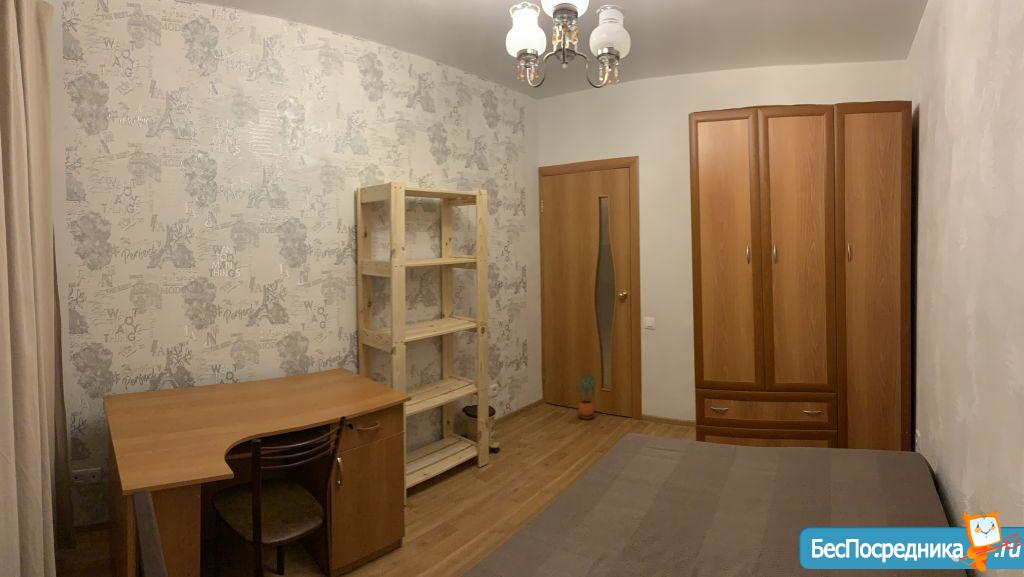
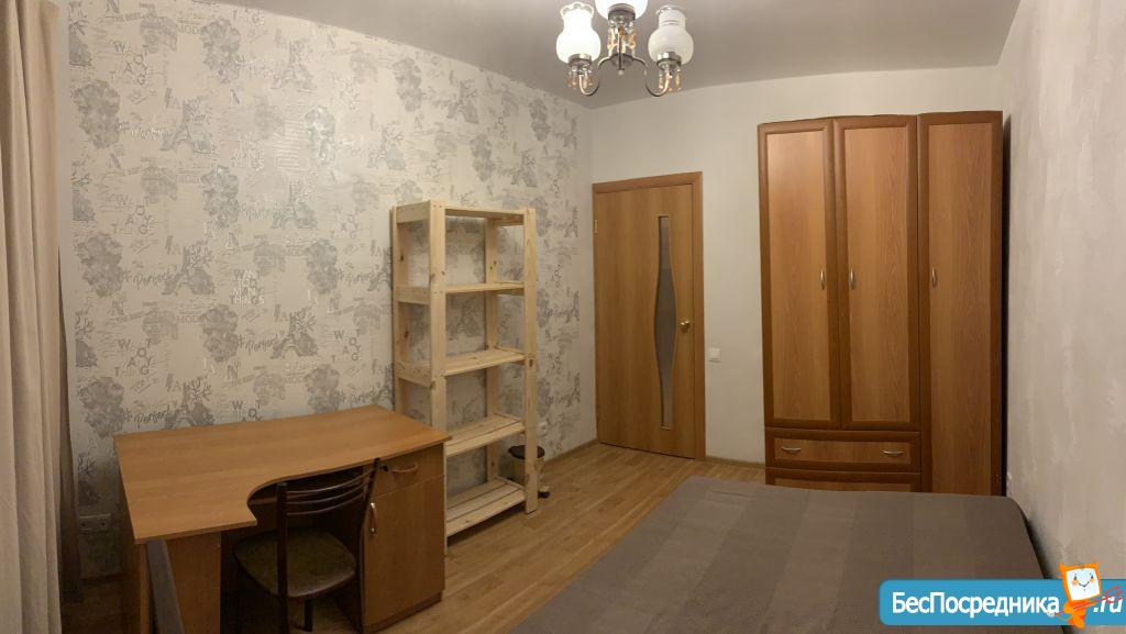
- potted plant (586, 396)
